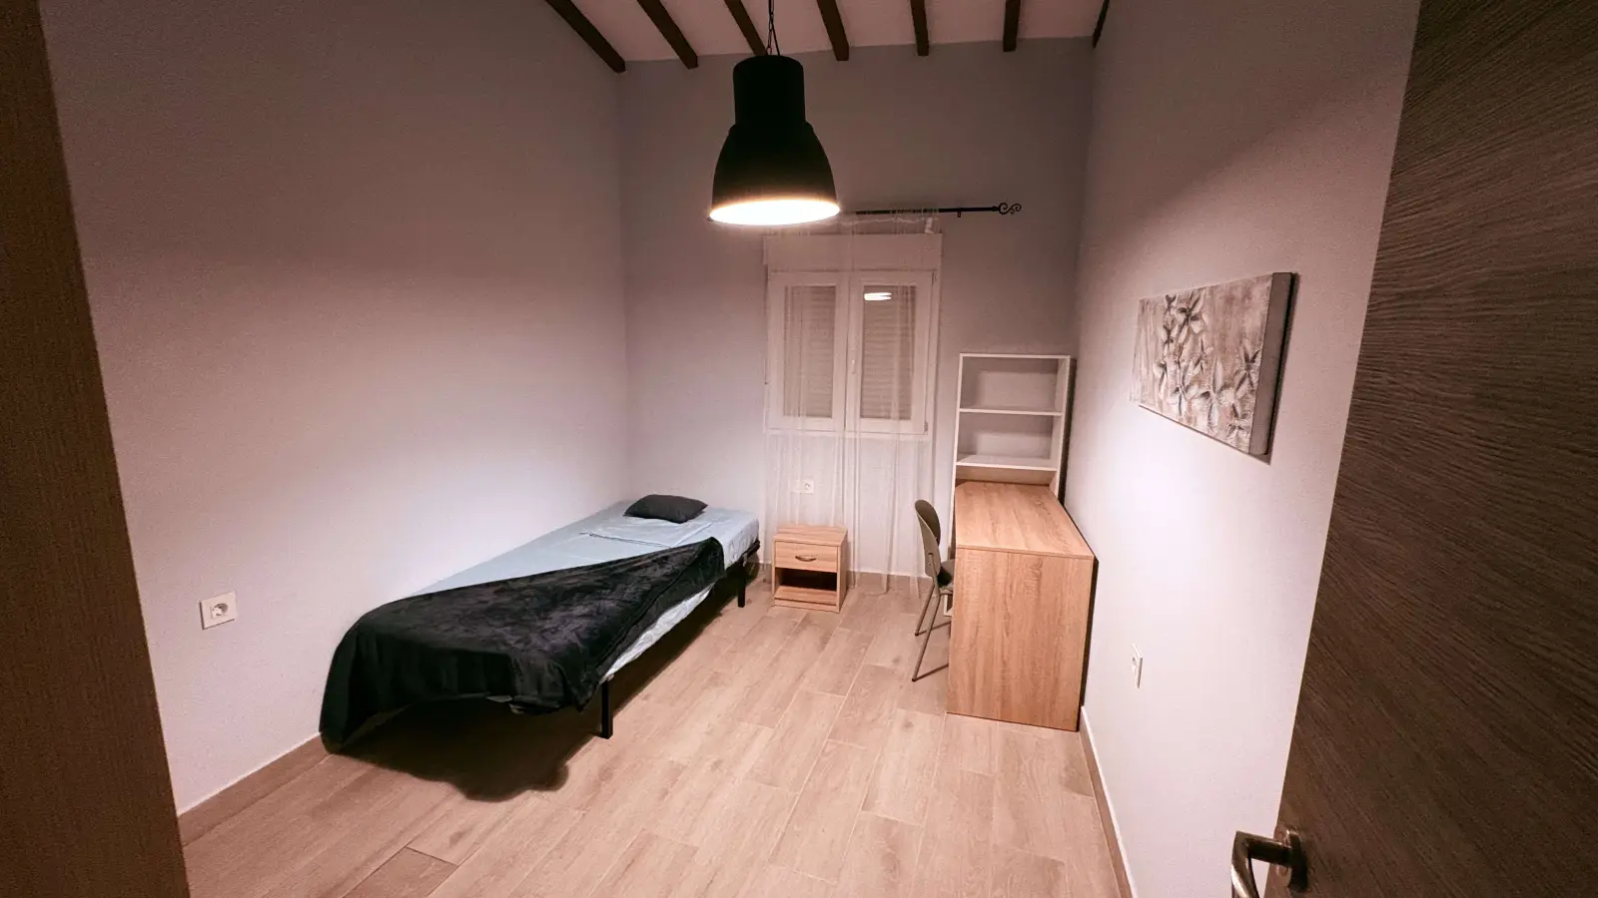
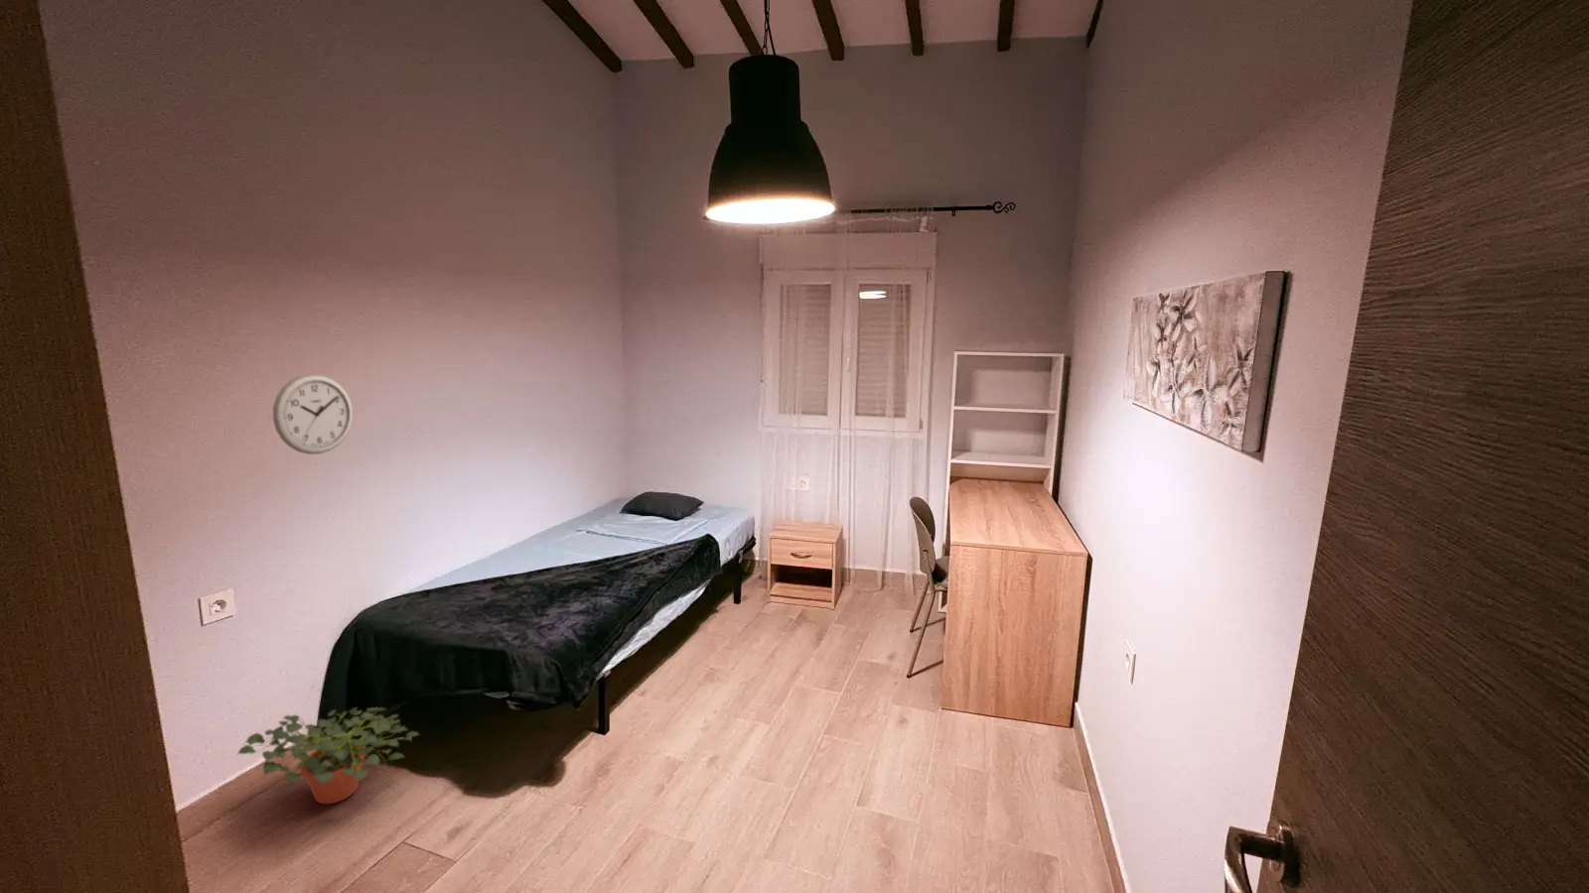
+ potted plant (338, 751)
+ wall clock (315, 413)
